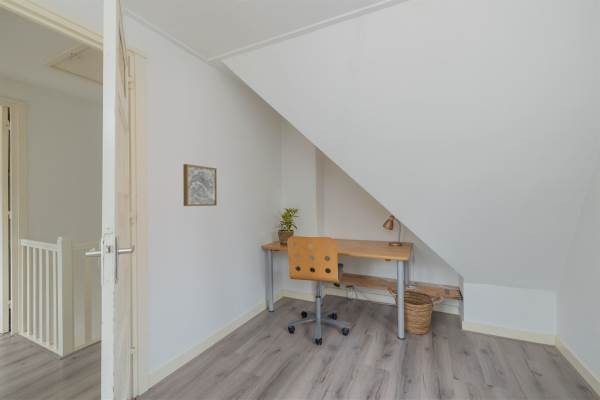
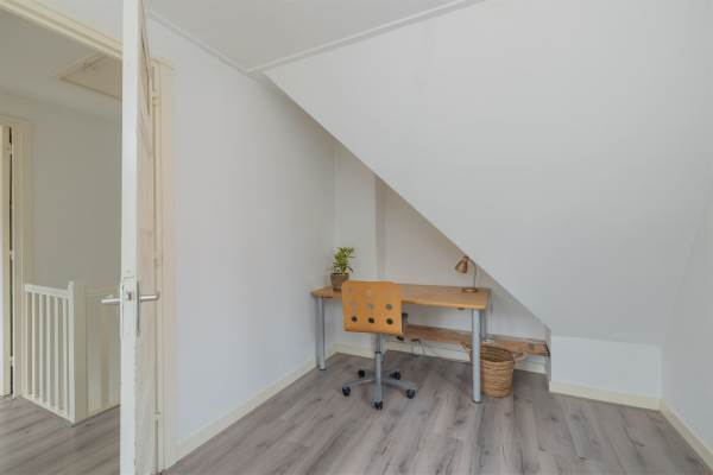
- wall art (200, 186)
